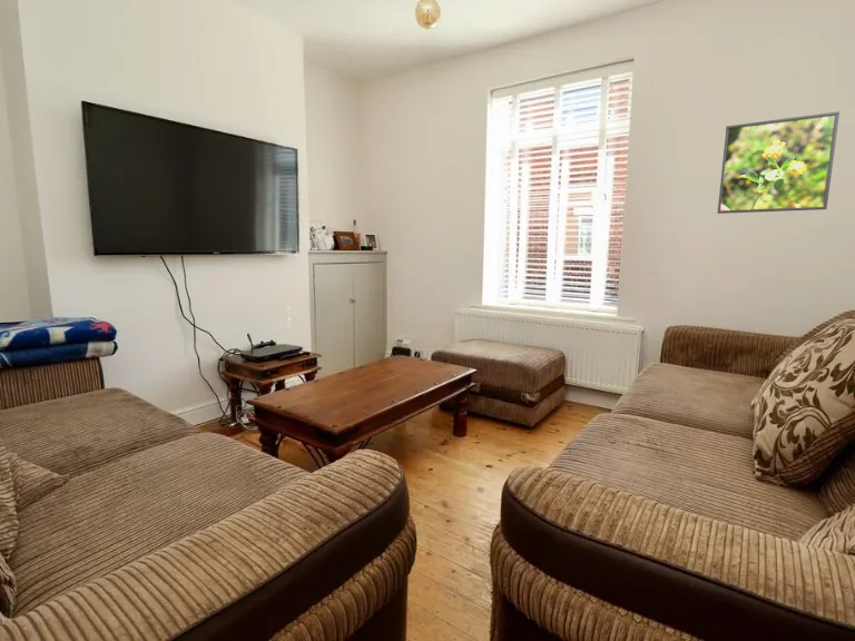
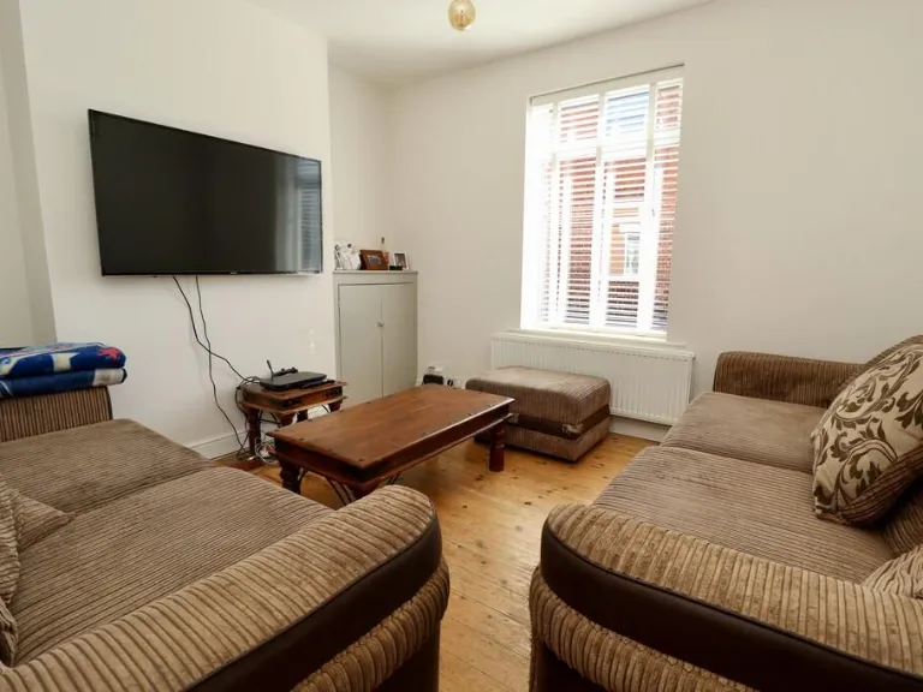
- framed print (774, 166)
